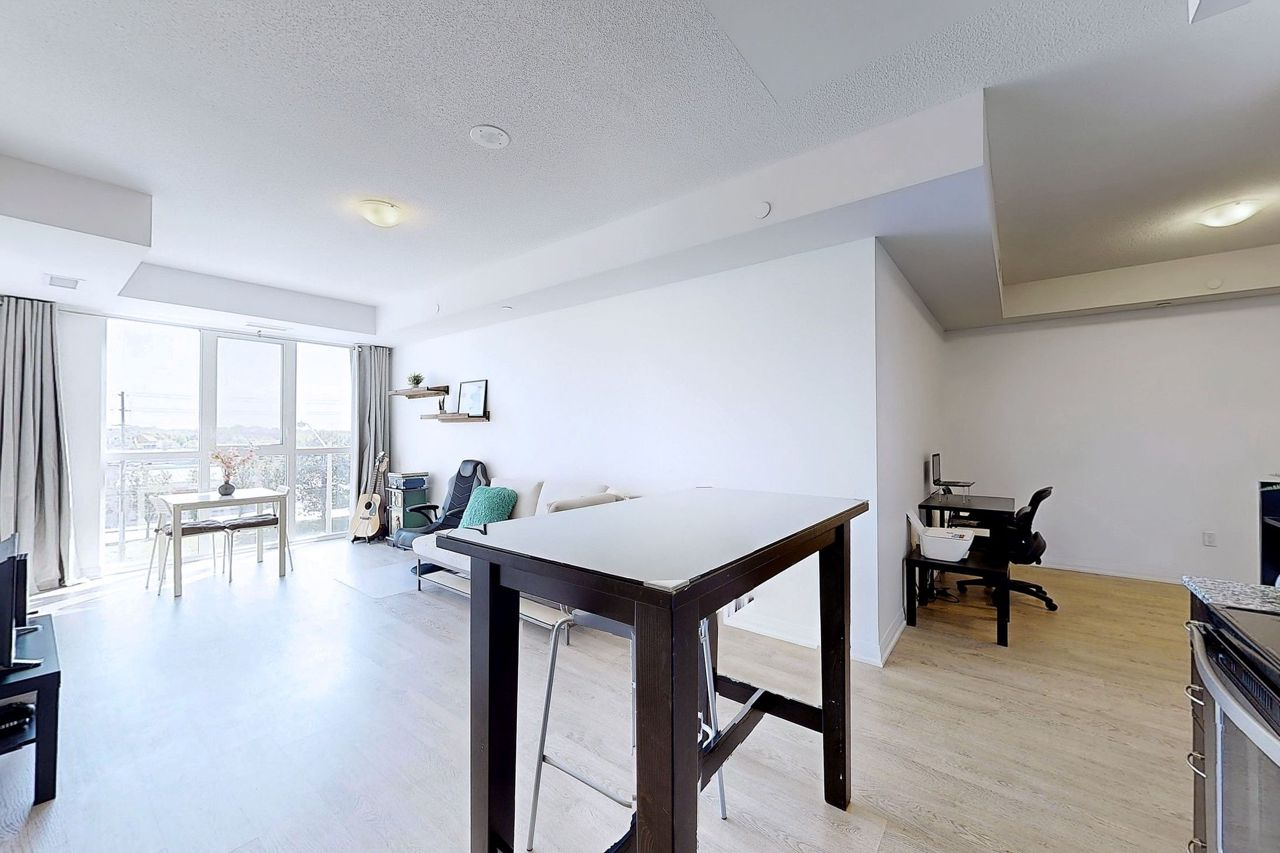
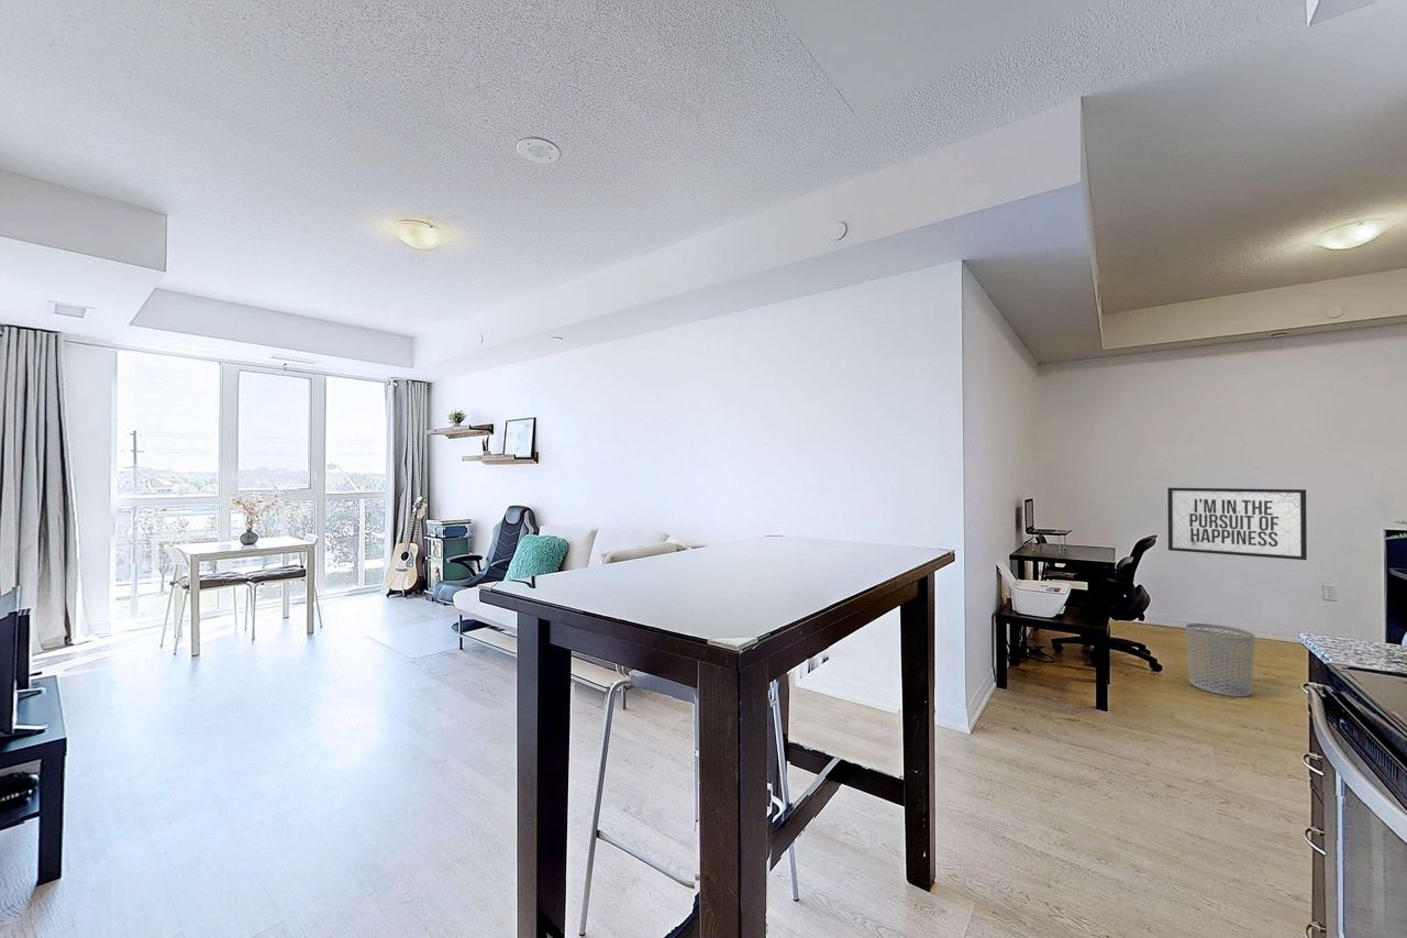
+ waste bin (1219, 659)
+ mirror (1232, 521)
